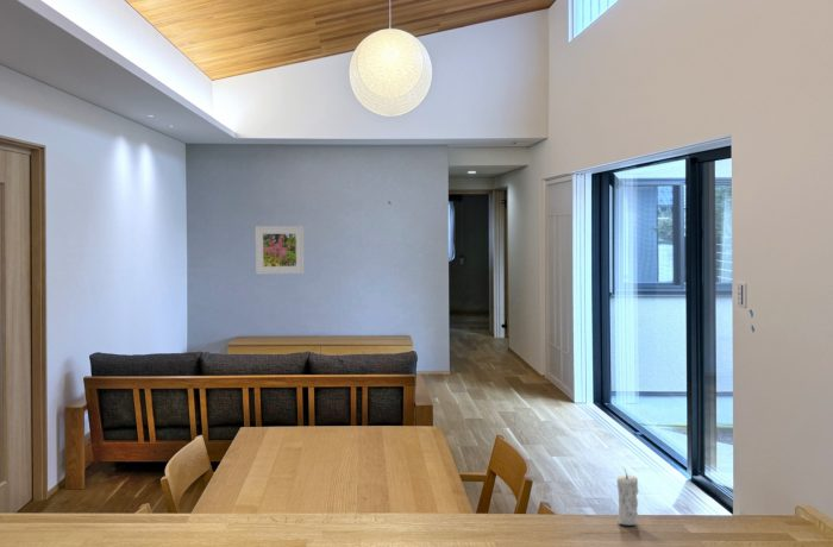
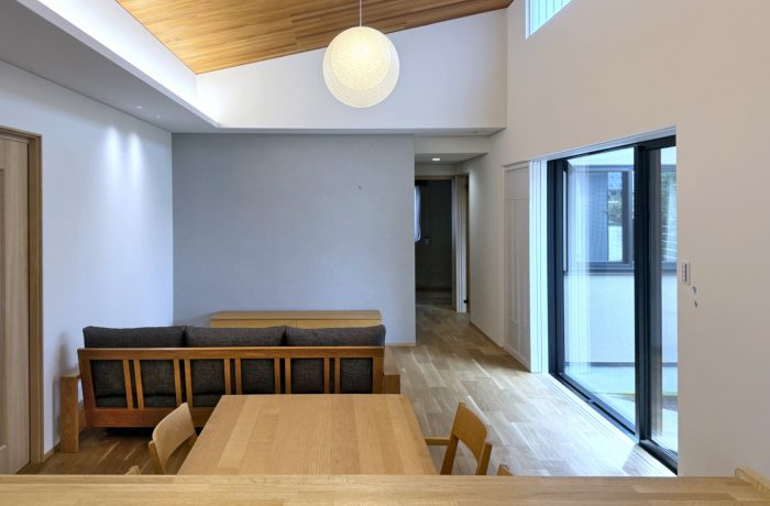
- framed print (280, 250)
- candle (627, 495)
